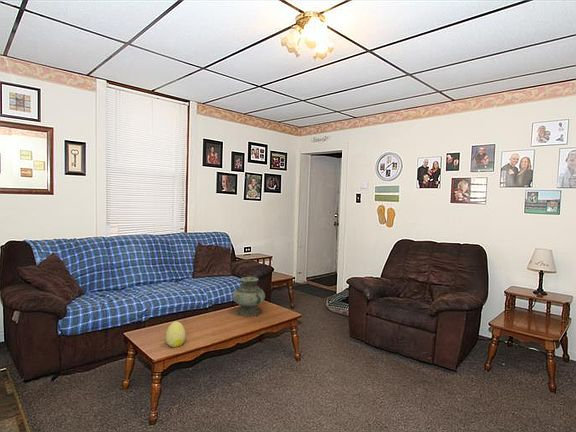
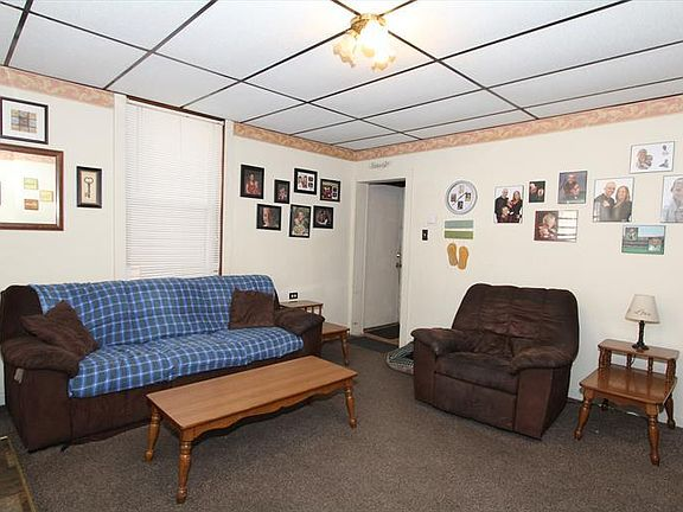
- decorative egg (175, 333)
- vase (249, 294)
